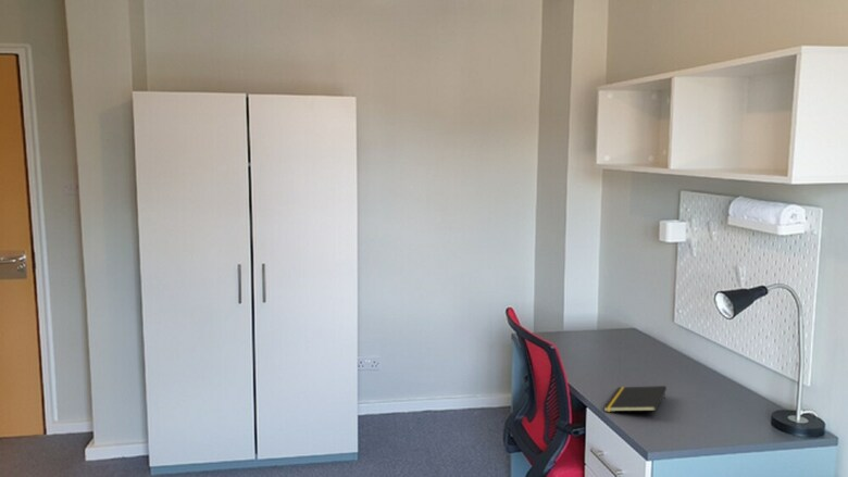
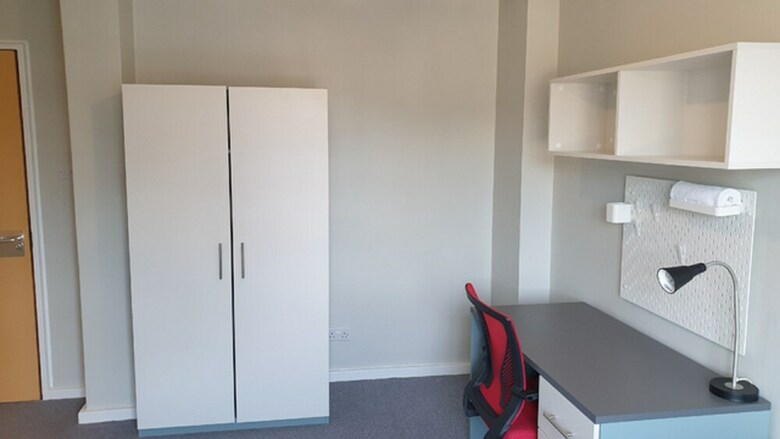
- notepad (635, 398)
